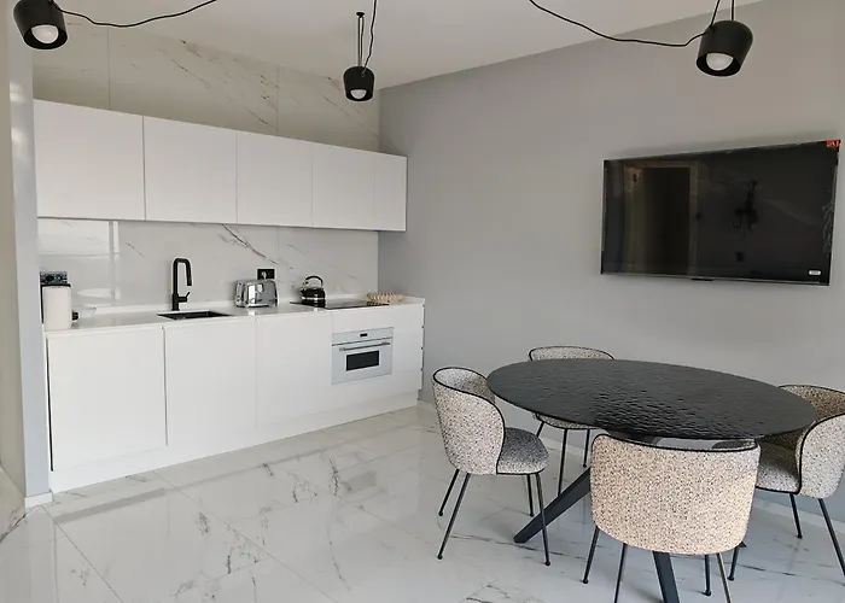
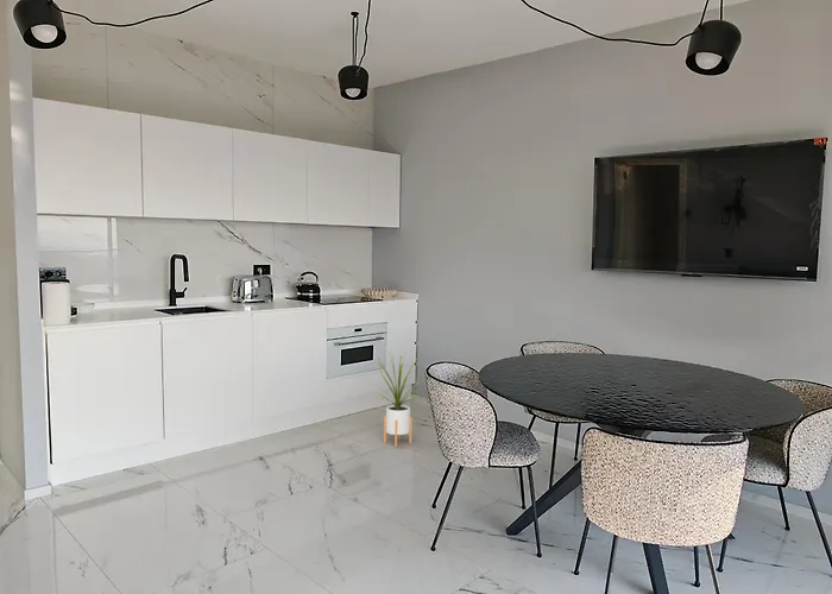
+ house plant (398, 397)
